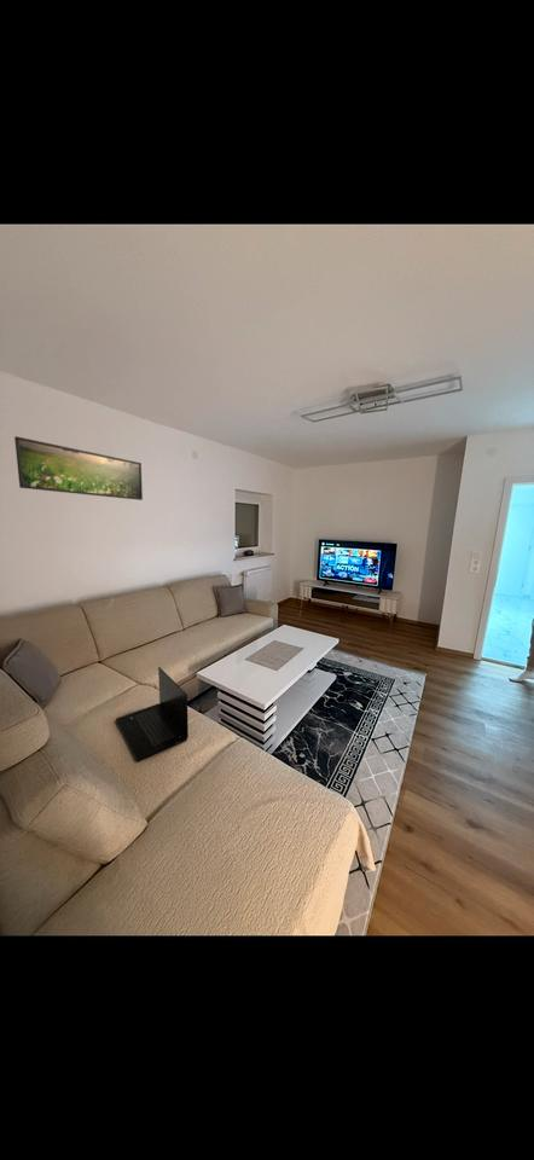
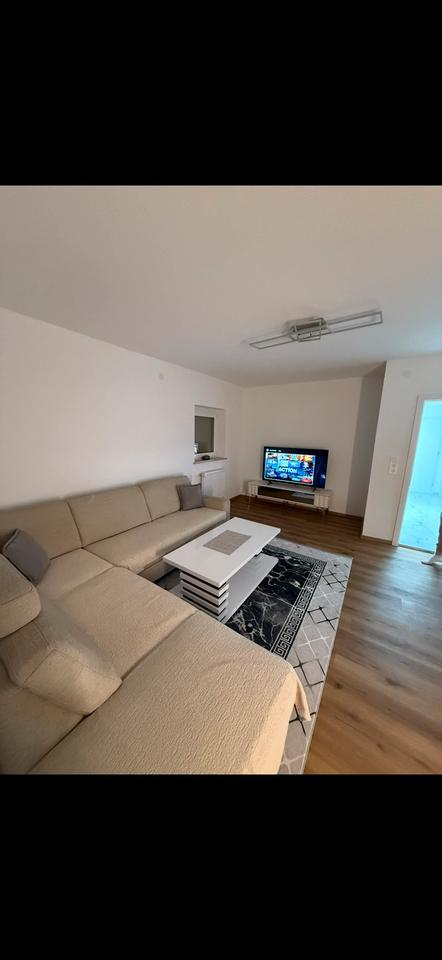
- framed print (88, 472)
- laptop (149, 707)
